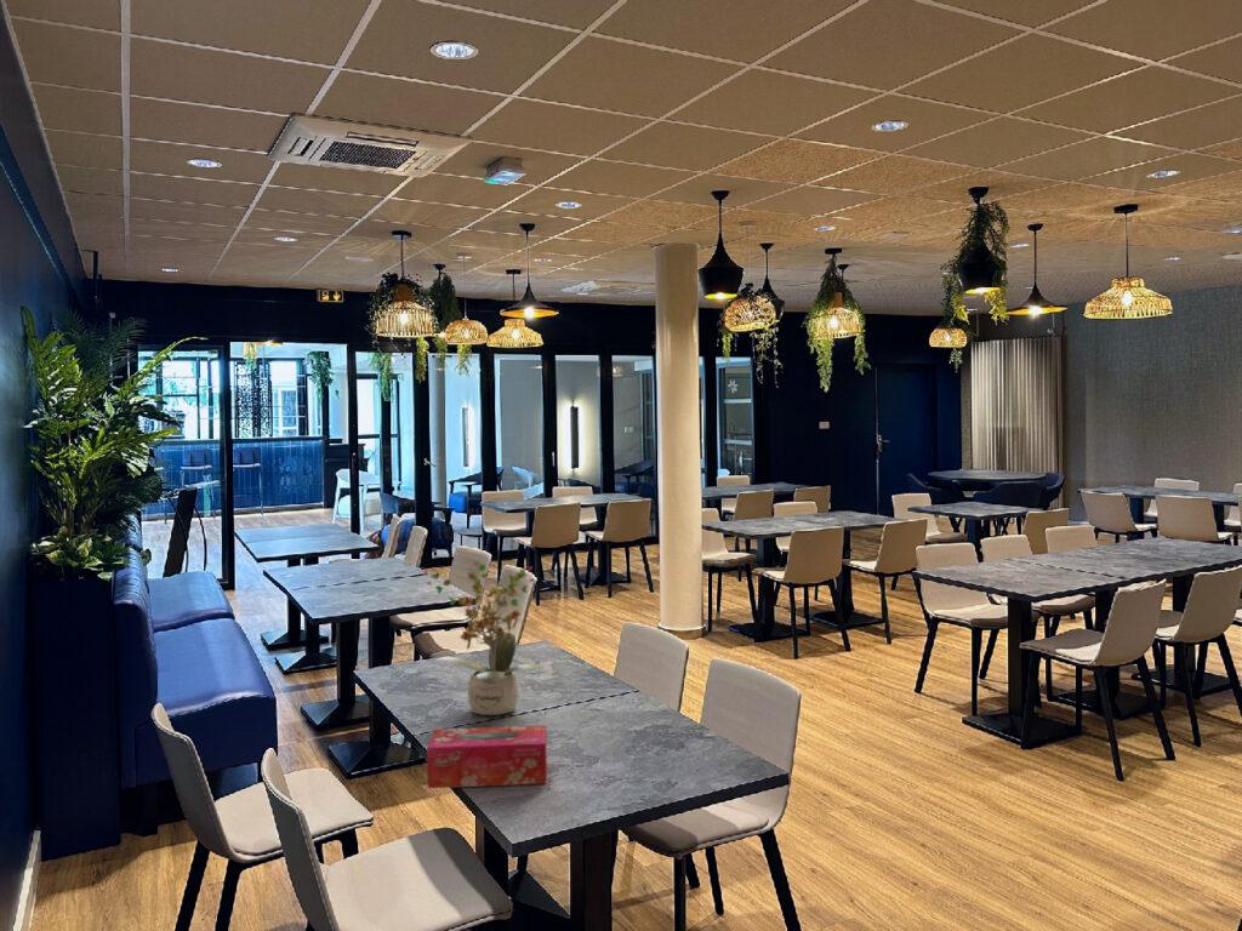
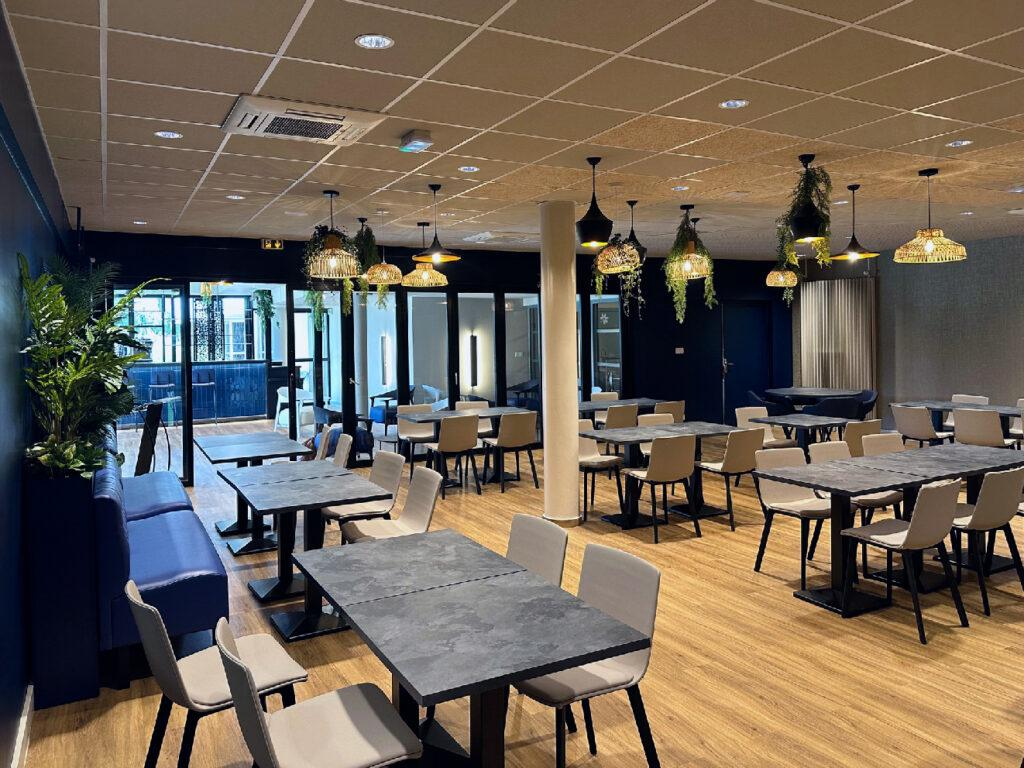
- tissue box (489, 755)
- potted plant (488, 636)
